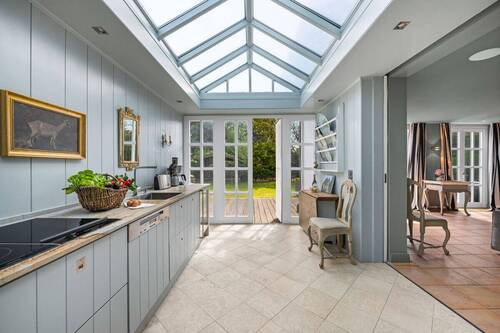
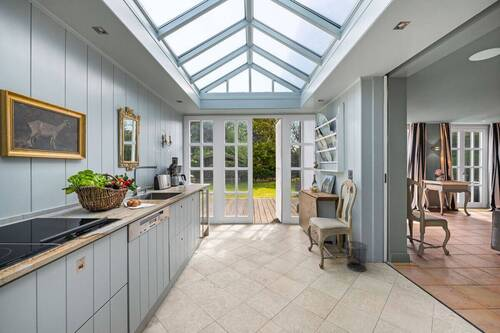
+ waste bin (356, 255)
